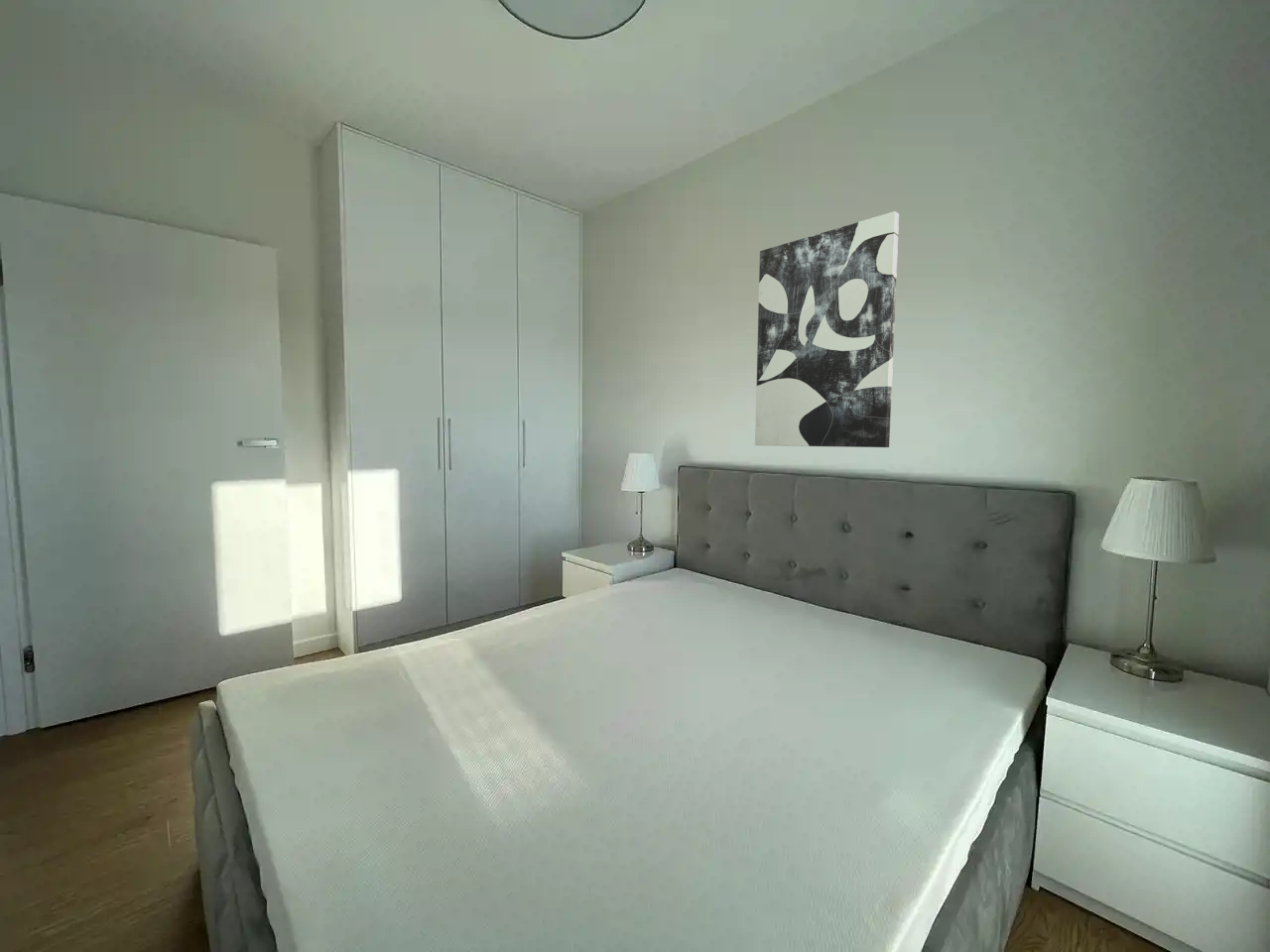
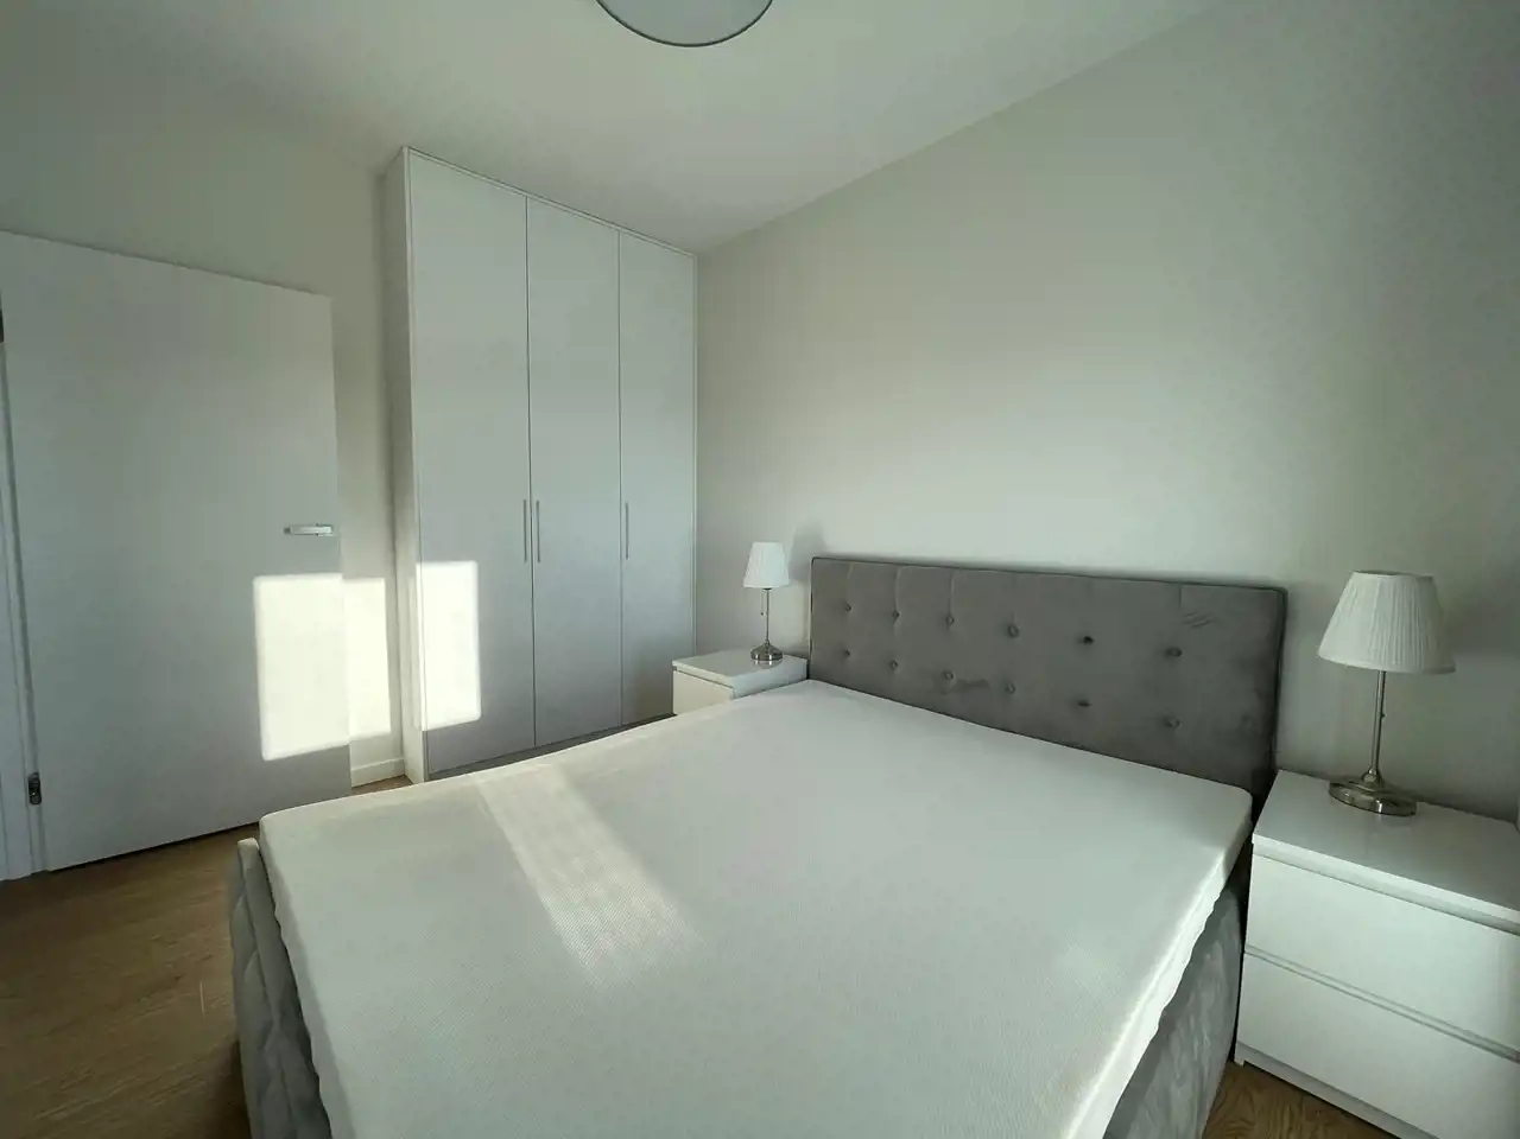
- wall art (820, 341)
